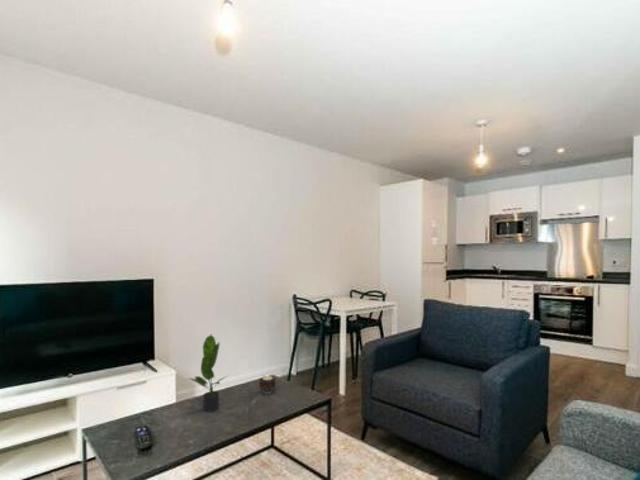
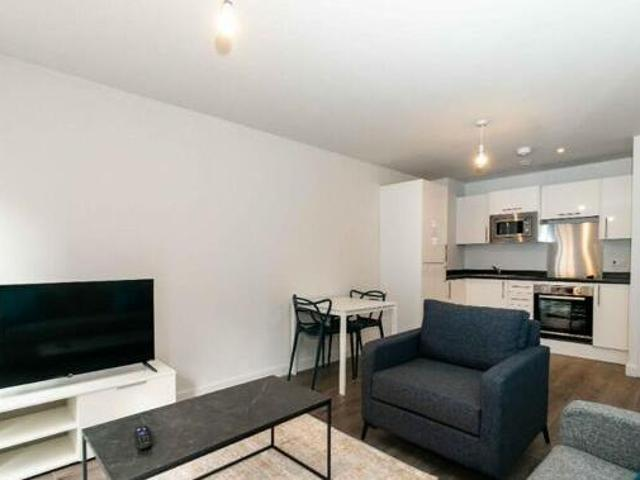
- potted plant (208, 372)
- candle (267, 383)
